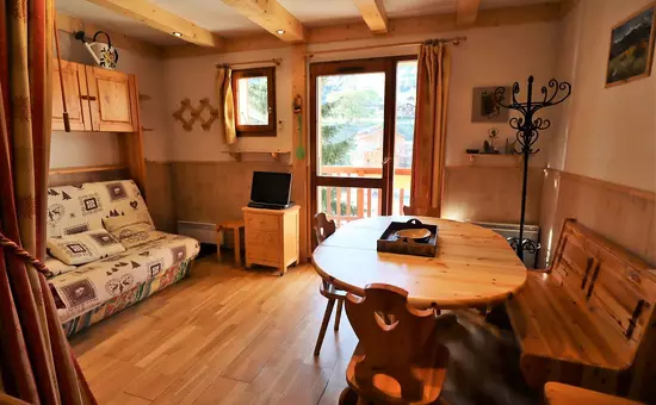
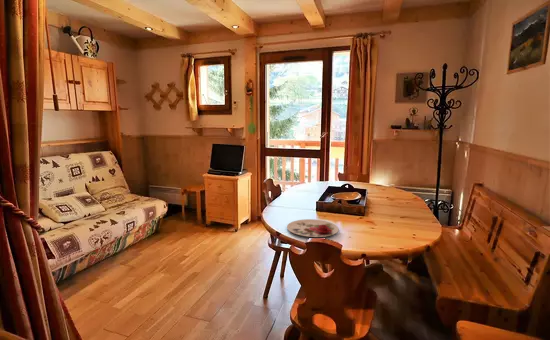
+ plate (312, 227)
